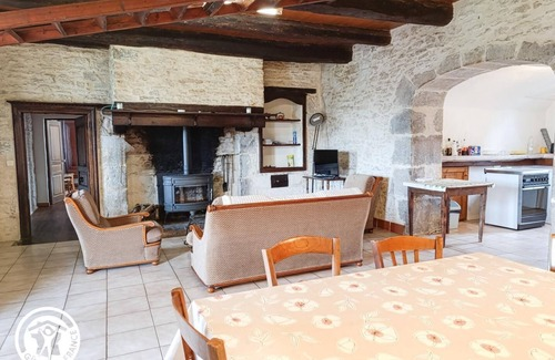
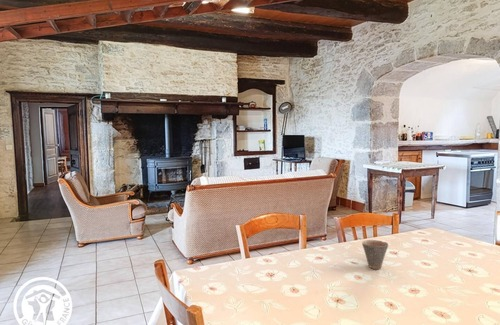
+ cup (374, 254)
